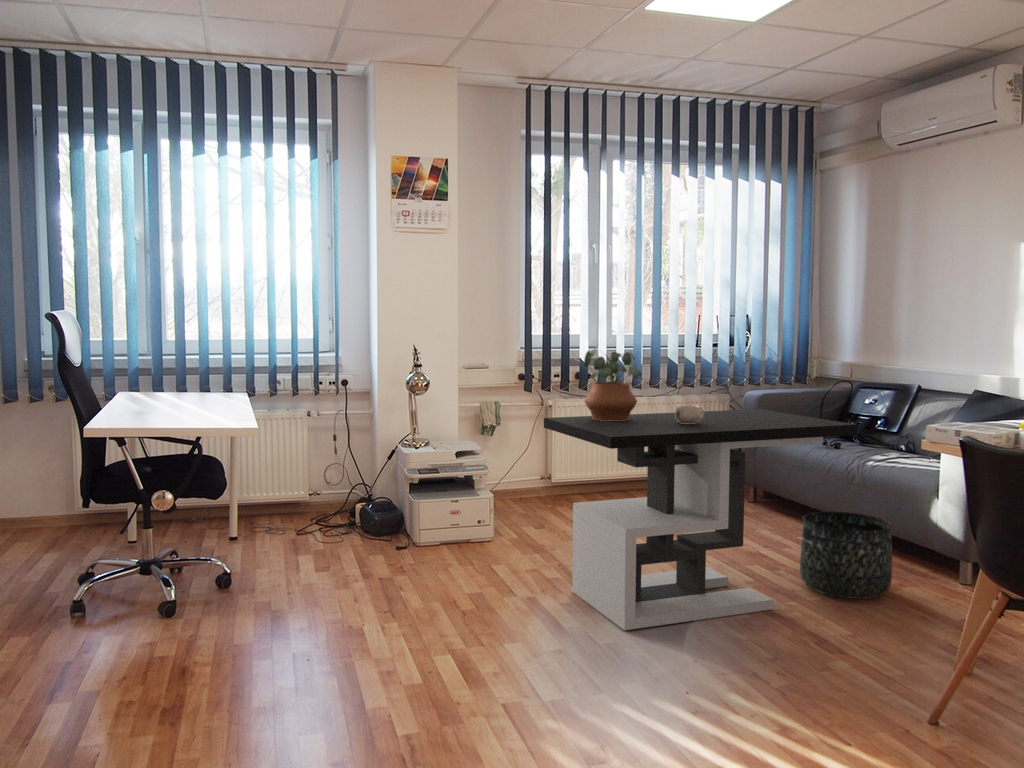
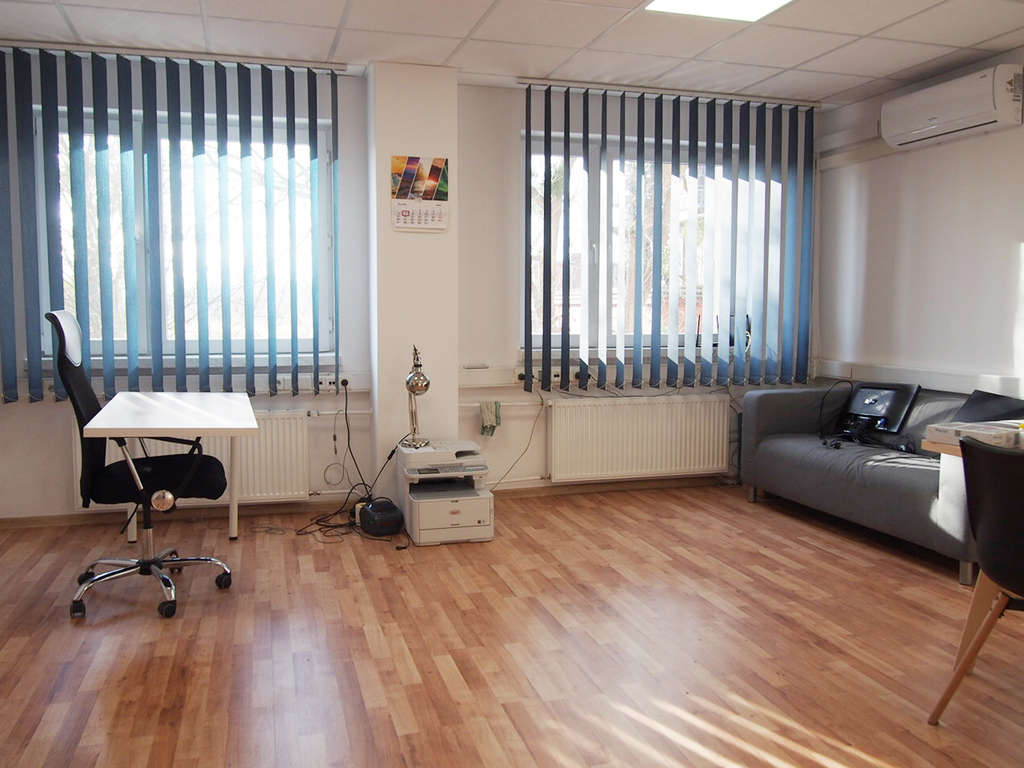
- basket (845, 555)
- coffee table (694, 509)
- potted plant (615, 383)
- mug (690, 414)
